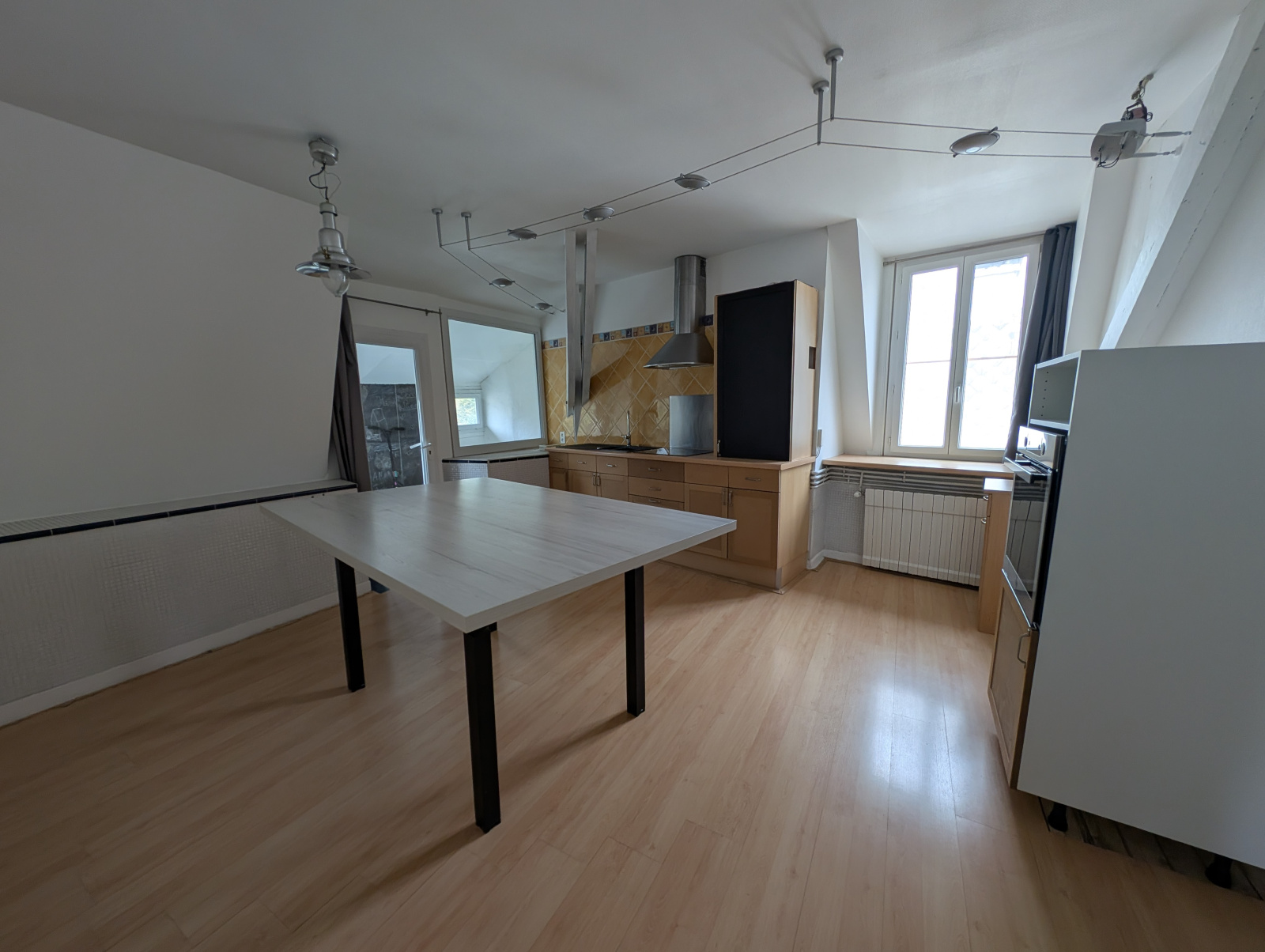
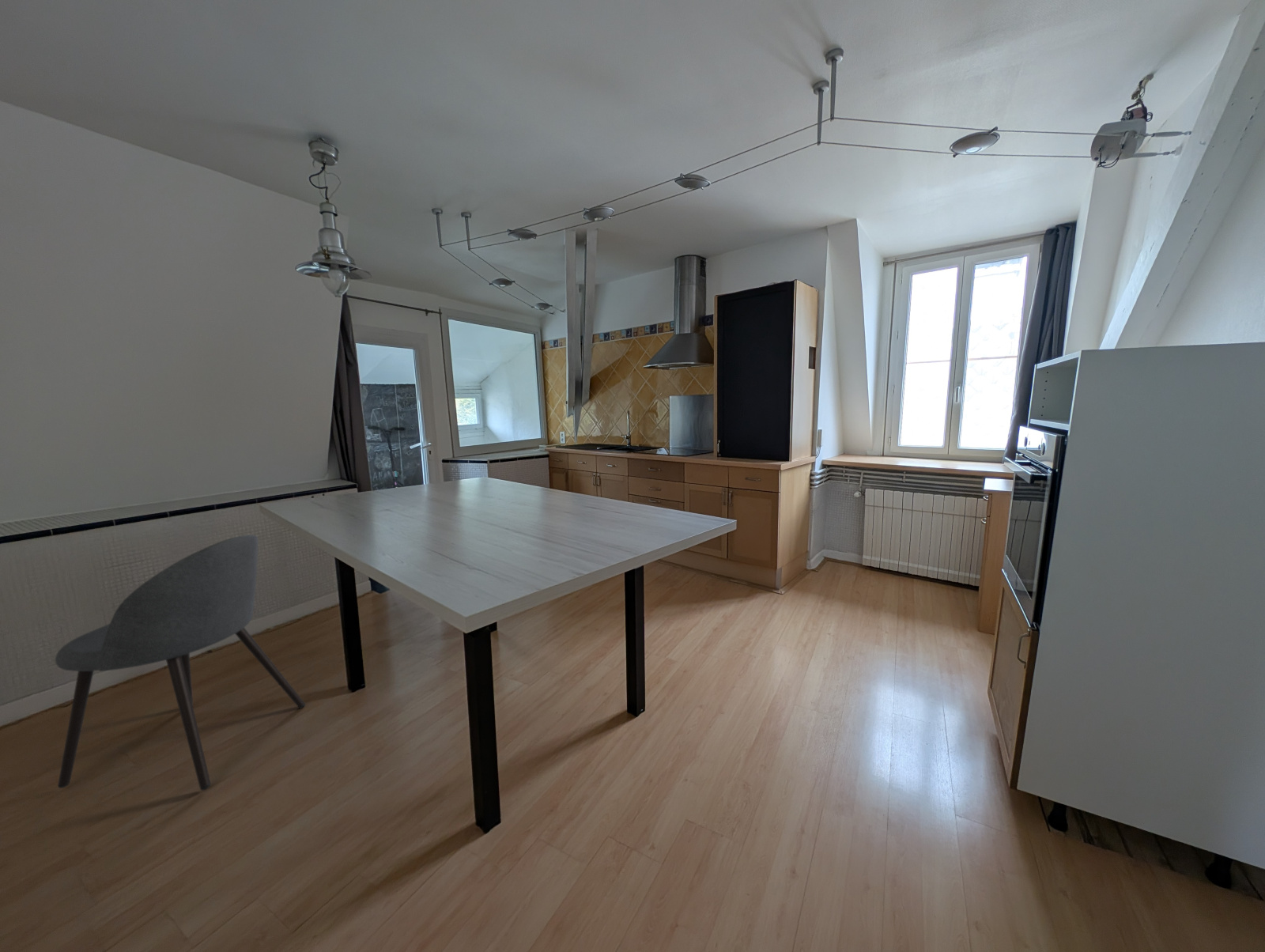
+ dining chair (183, 644)
